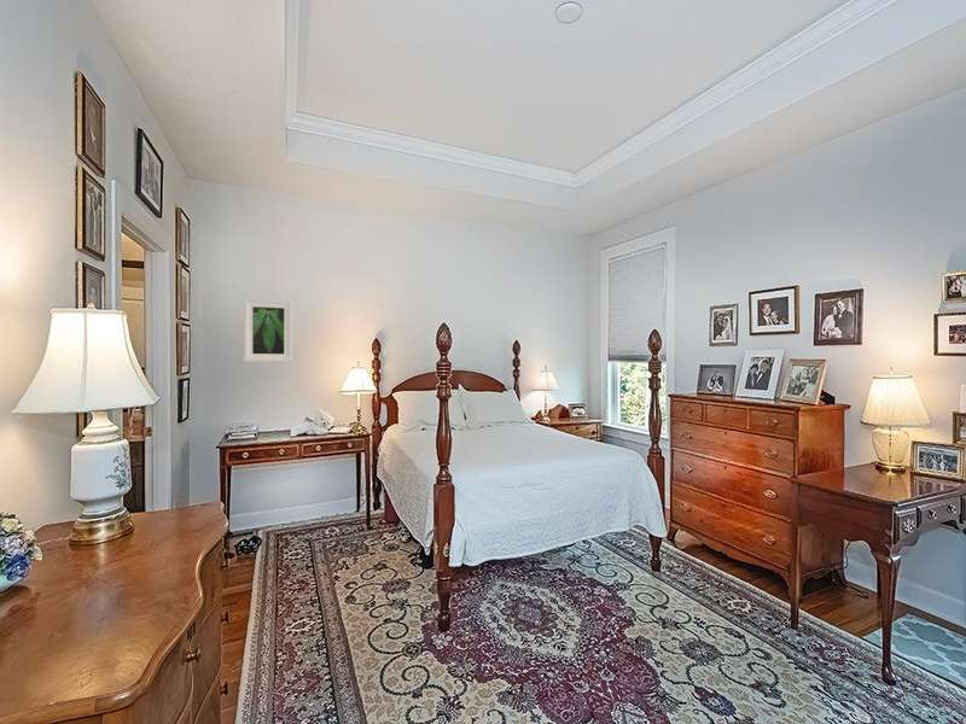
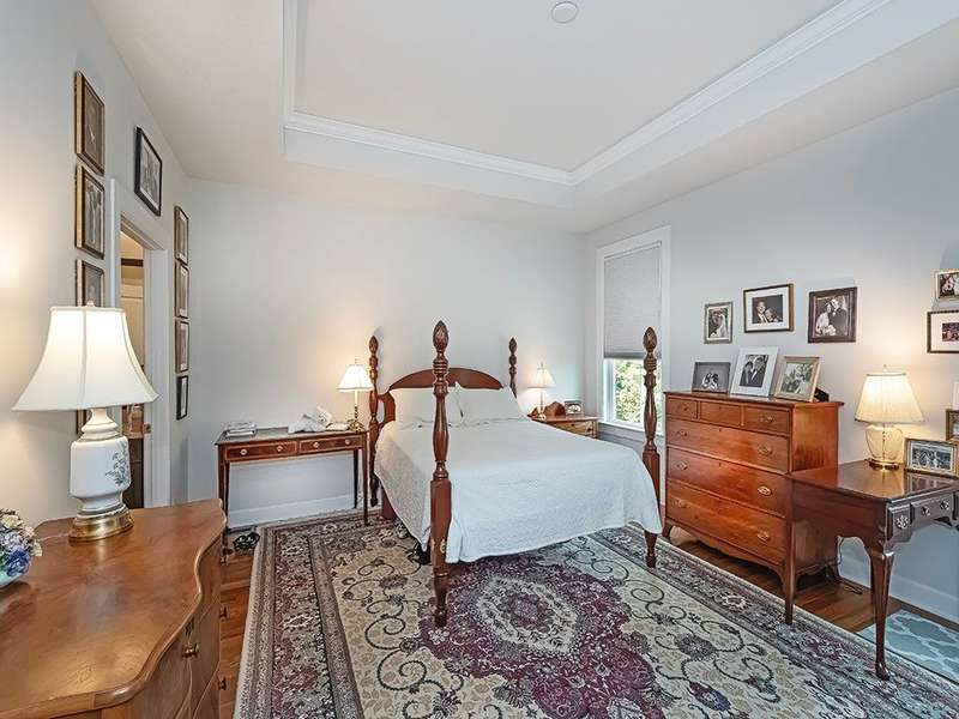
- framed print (268, 331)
